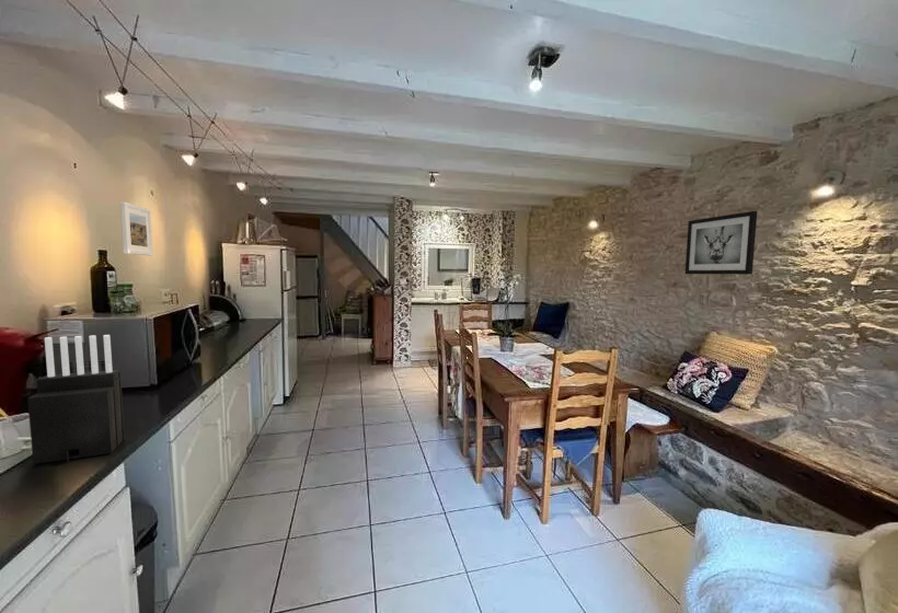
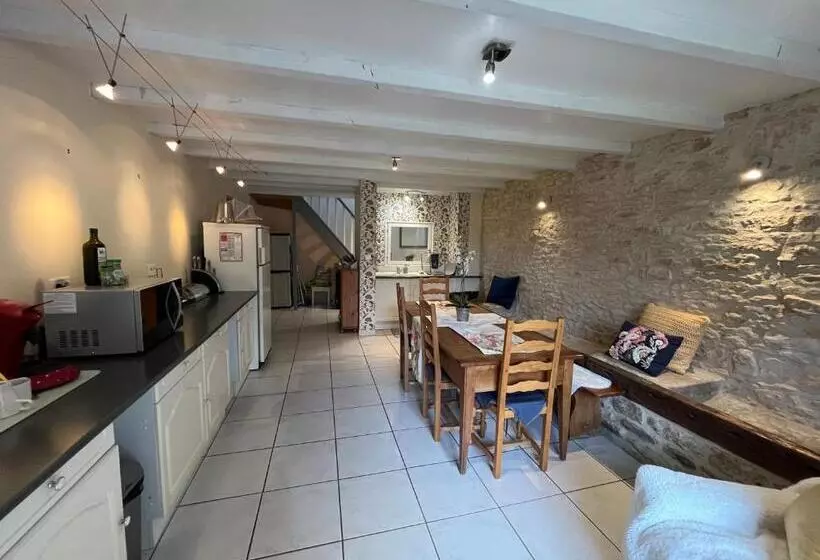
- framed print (137, 230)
- knife block (76, 396)
- wall art (717, 245)
